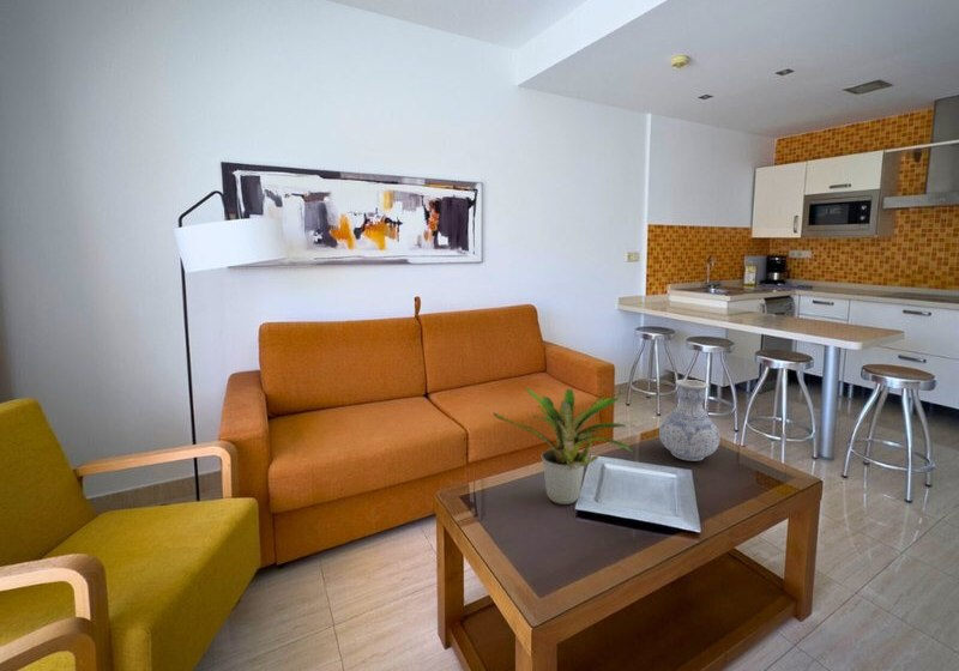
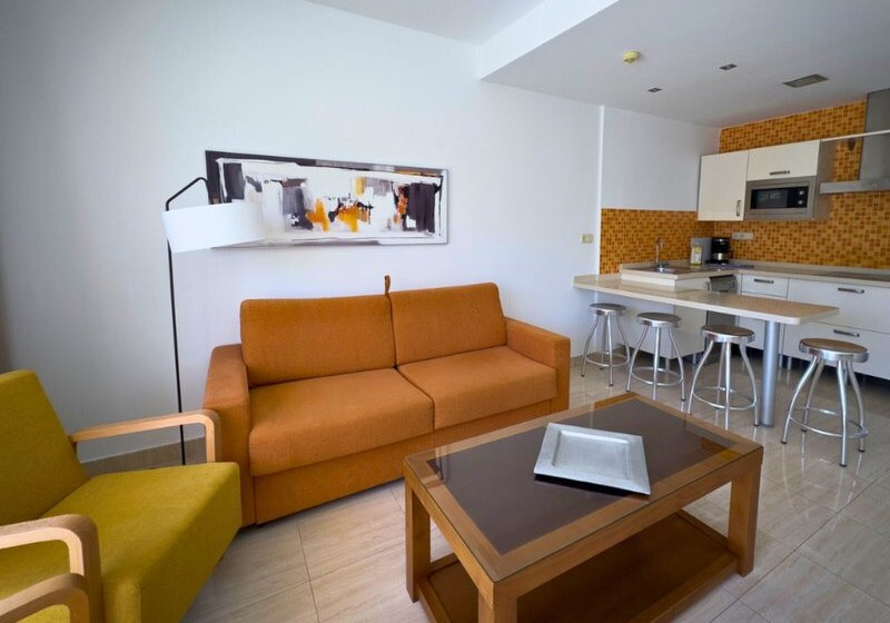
- vase (689, 418)
- potted plant (566, 446)
